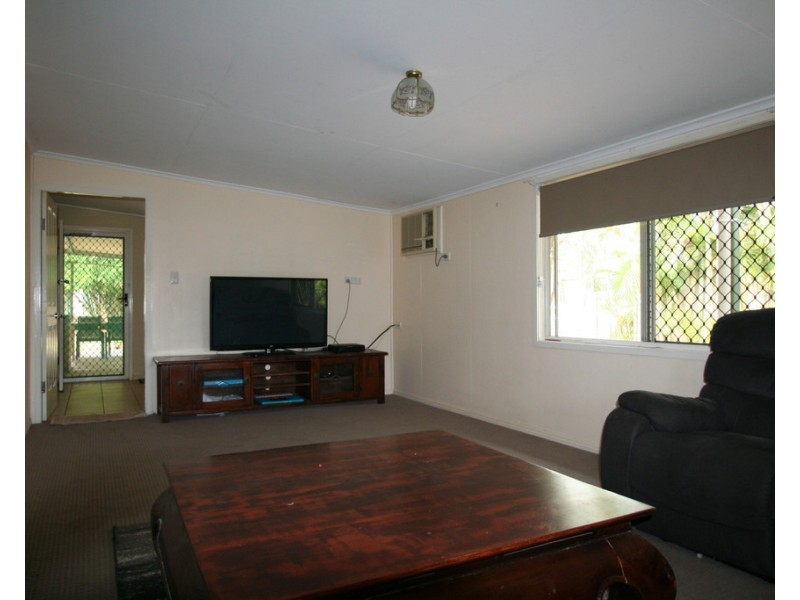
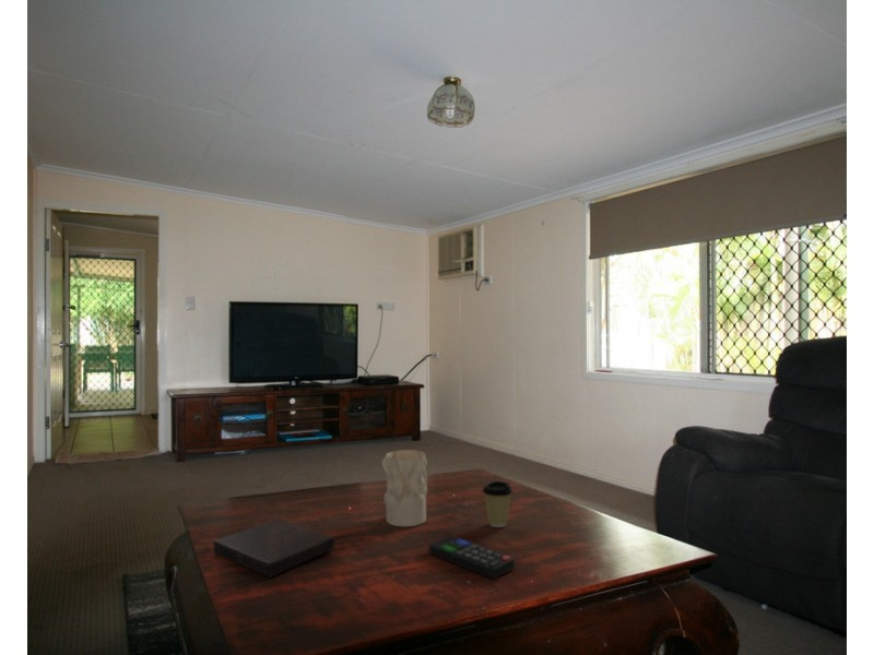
+ vase (405, 486)
+ remote control (470, 555)
+ coffee cup (497, 504)
+ book (274, 545)
